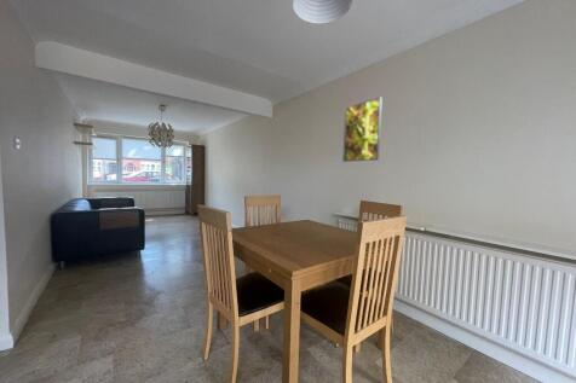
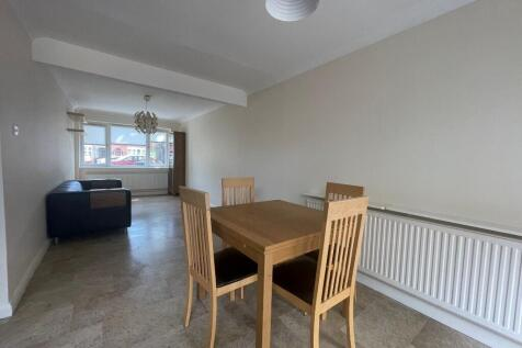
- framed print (361, 132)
